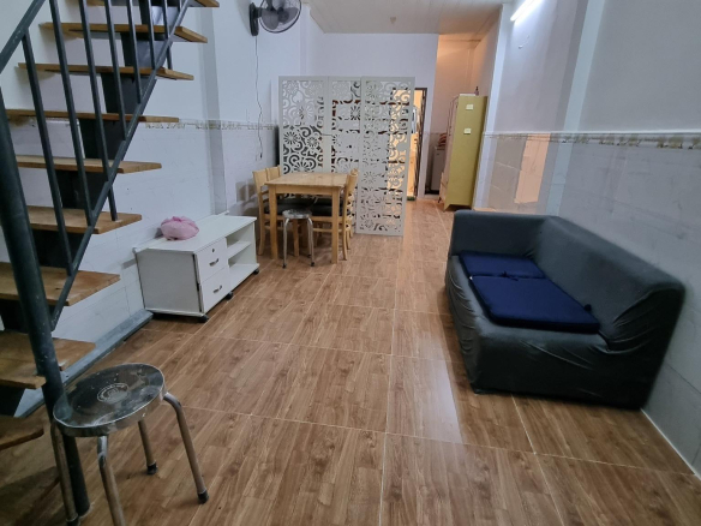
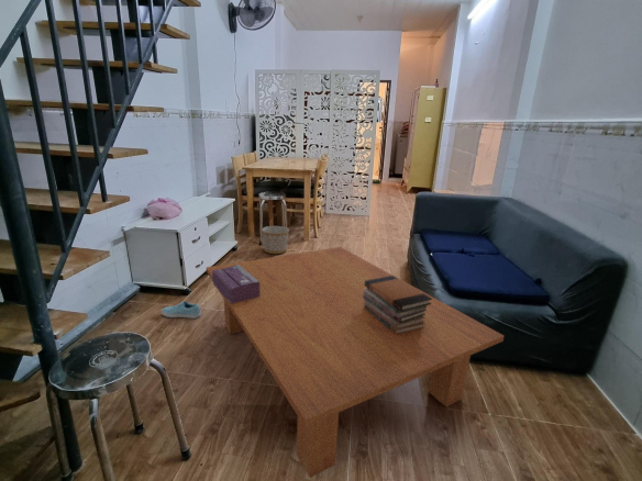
+ sneaker (180, 307)
+ coffee table (329, 327)
+ tissue box (235, 282)
+ planter (275, 239)
+ book stack (394, 302)
